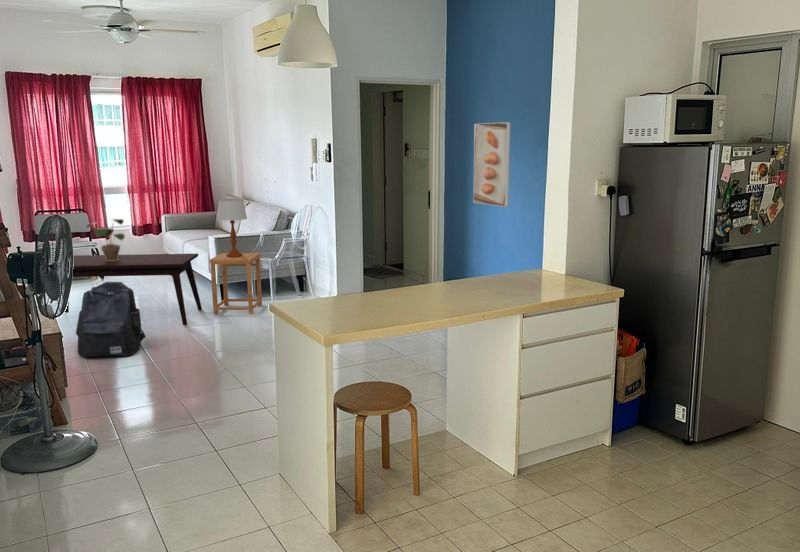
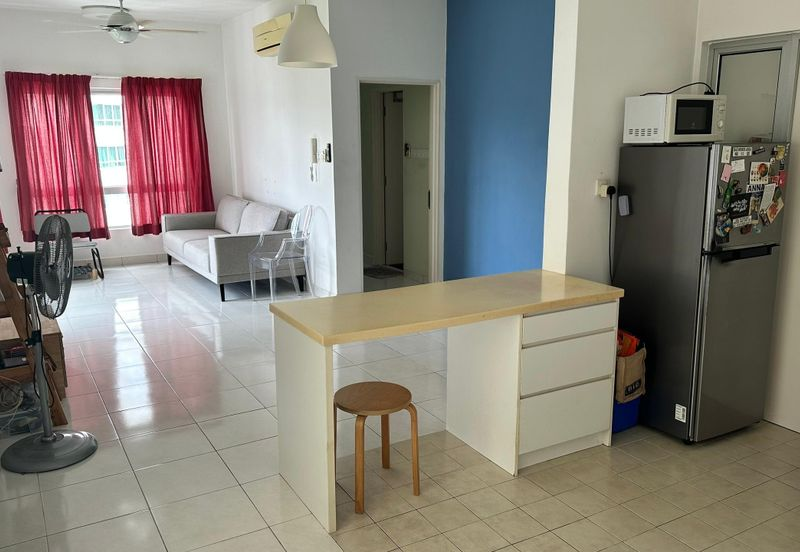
- table lamp (232, 227)
- side table (226, 282)
- backpack (109, 317)
- potted plant (108, 238)
- coffee table (120, 275)
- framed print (491, 164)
